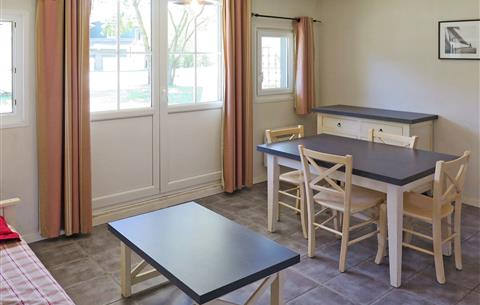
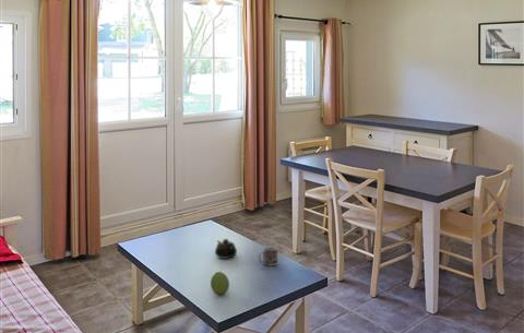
+ fruit (219, 283)
+ cup (267, 255)
+ teapot (225, 247)
